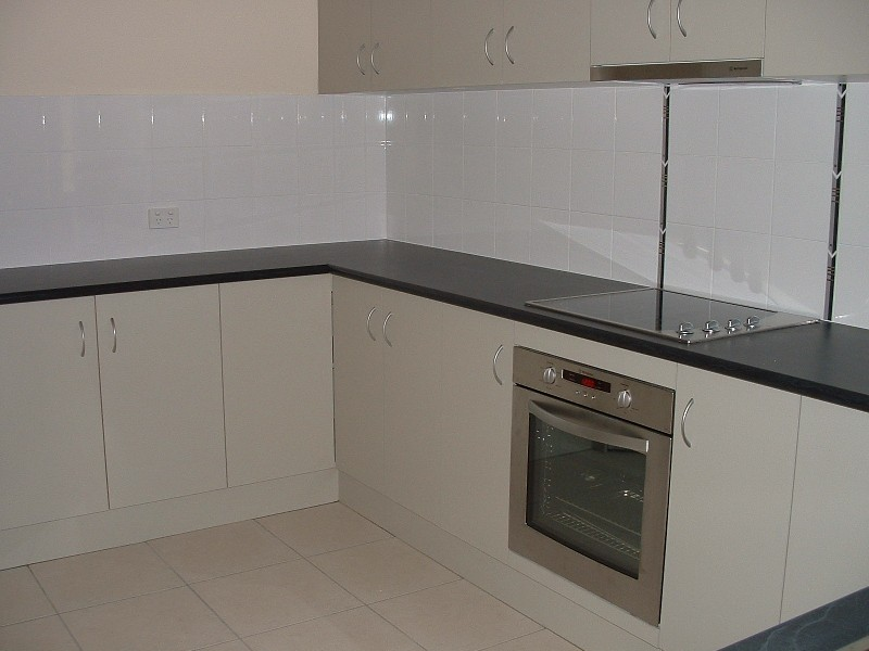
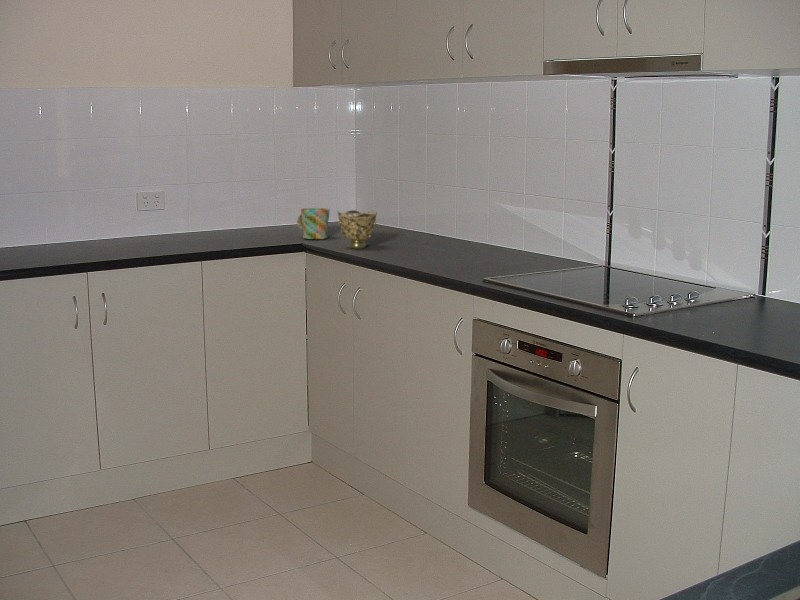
+ decorative bowl (357, 229)
+ mug (312, 223)
